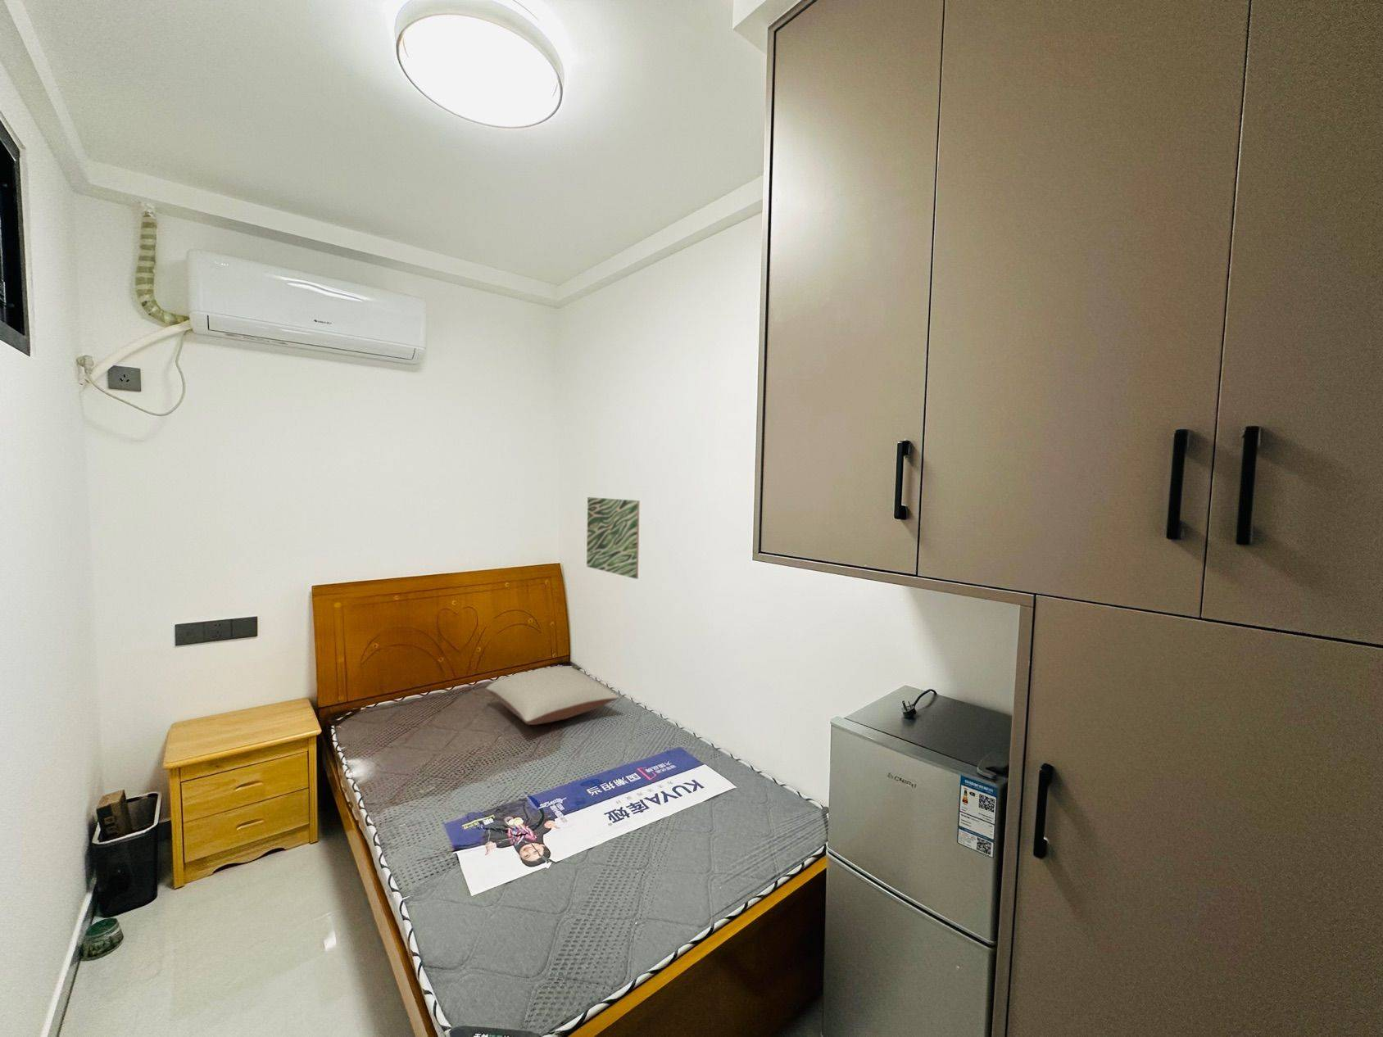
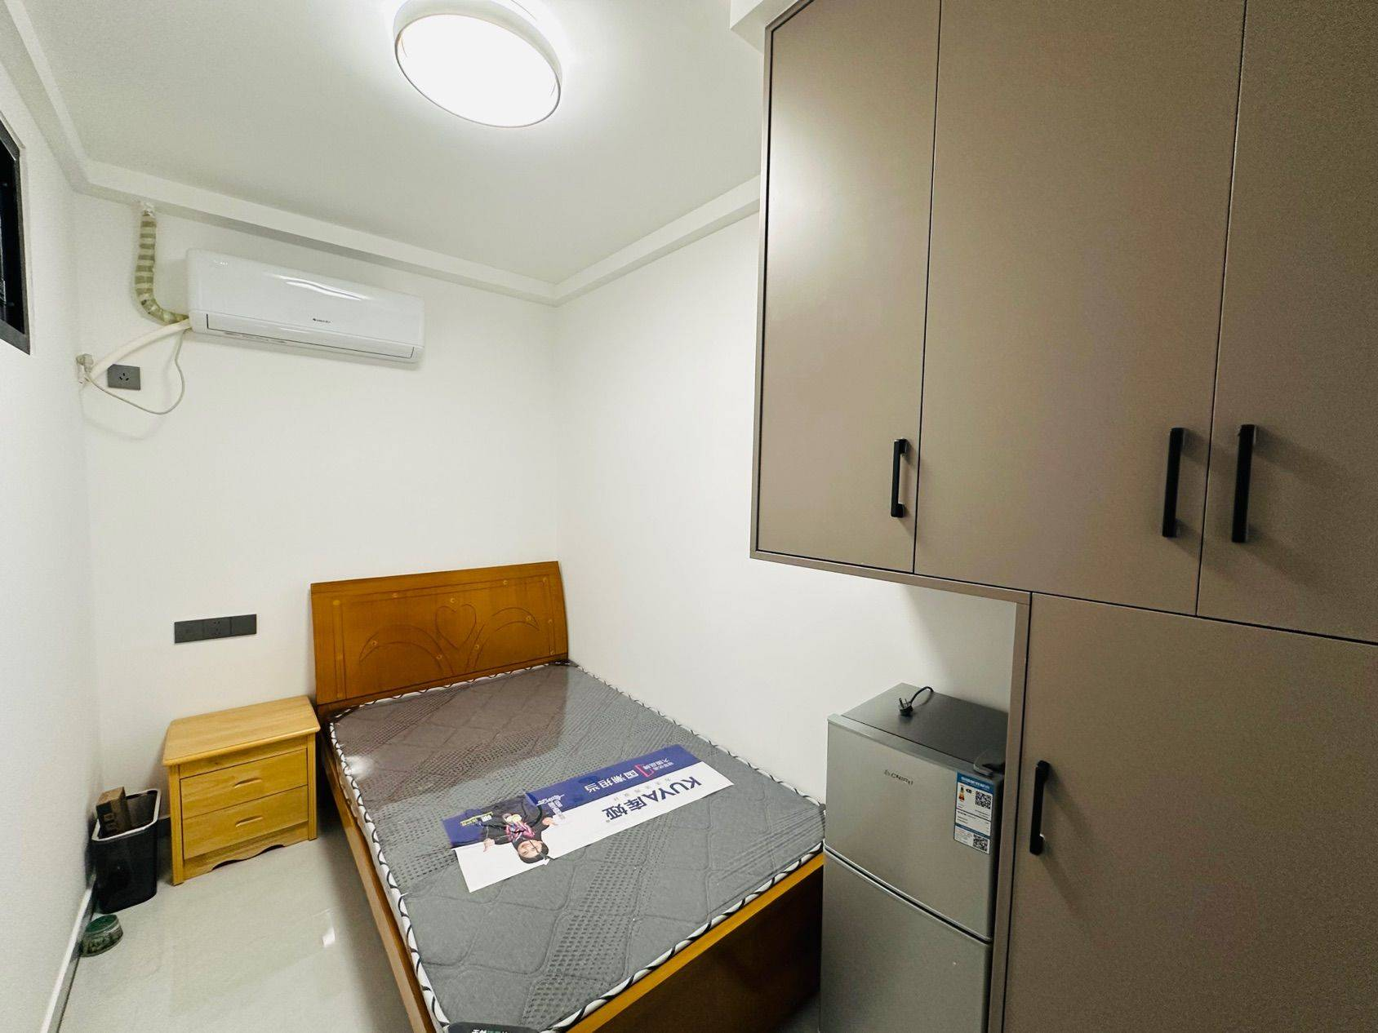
- pillow (551, 694)
- wall art (611, 536)
